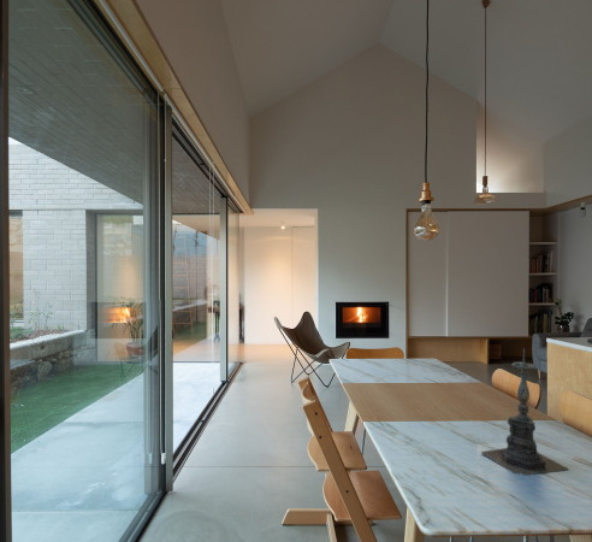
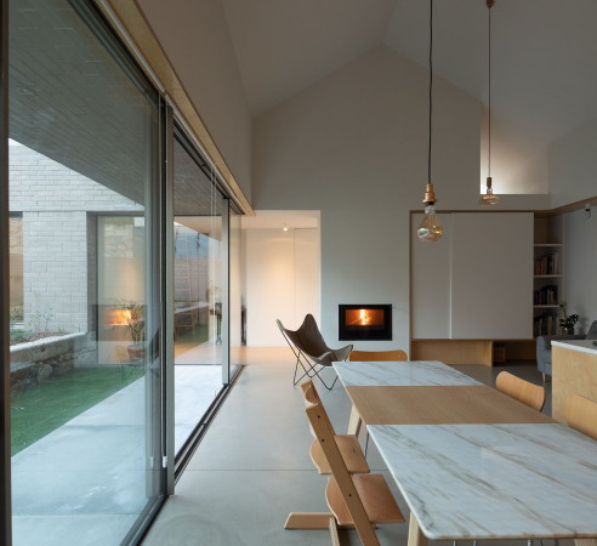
- candle holder (522, 403)
